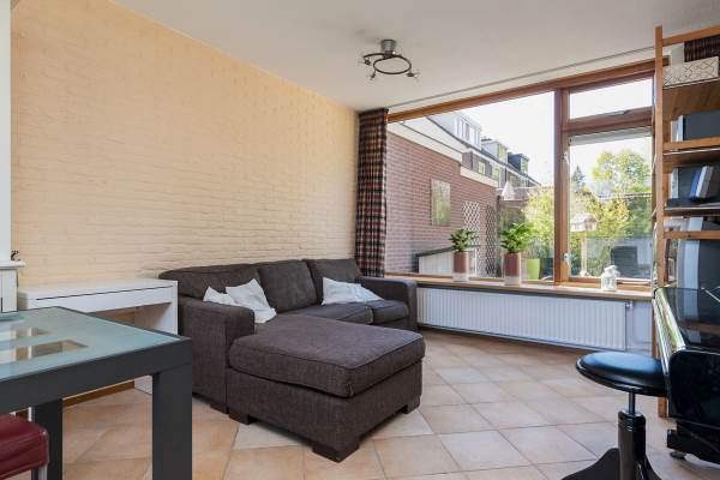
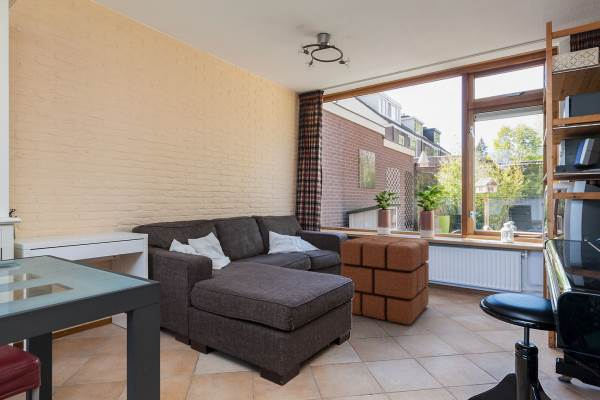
+ pouf (385, 274)
